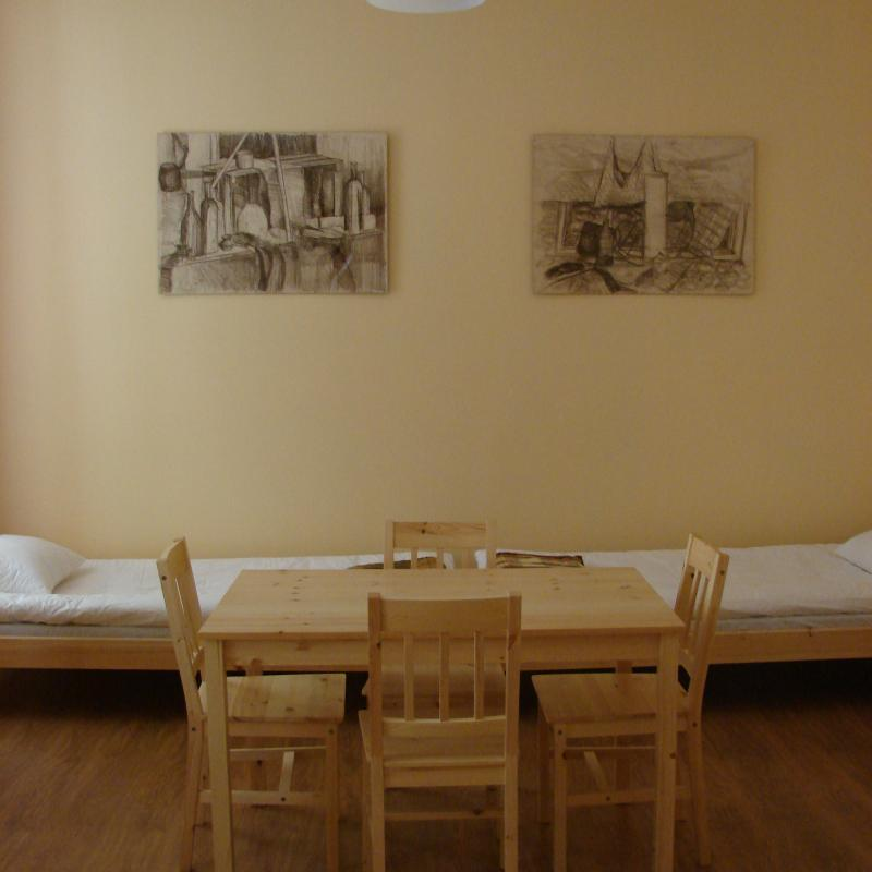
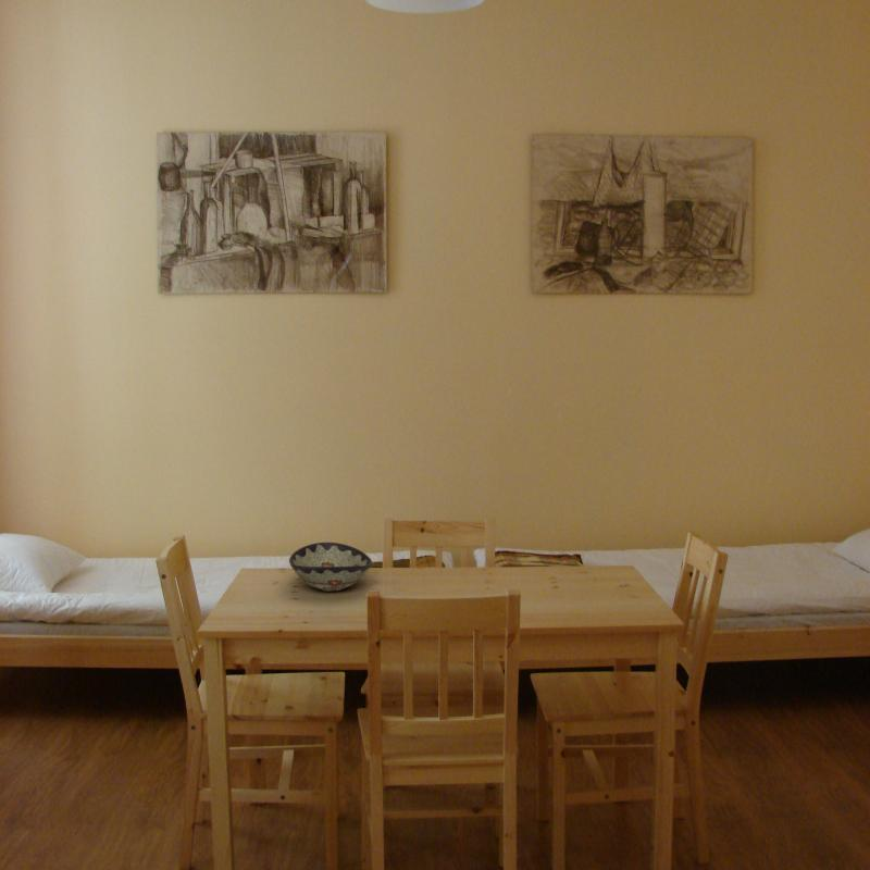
+ decorative bowl (331, 570)
